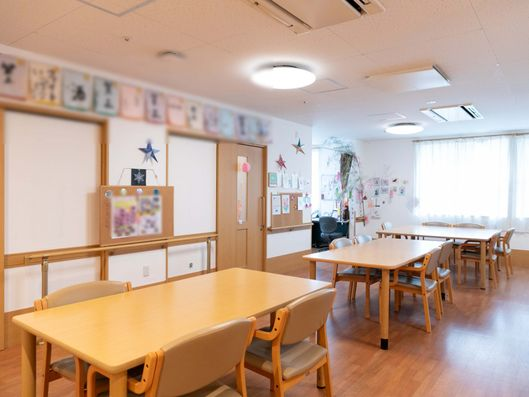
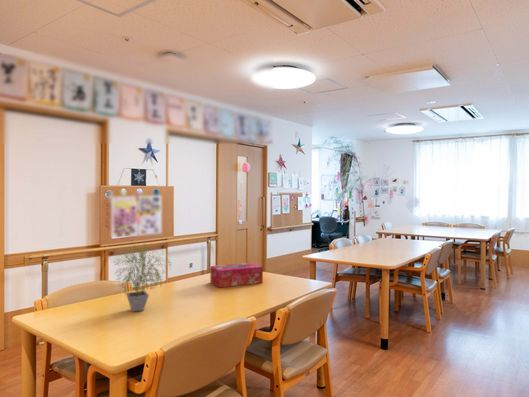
+ potted plant (142, 273)
+ tissue box (236, 274)
